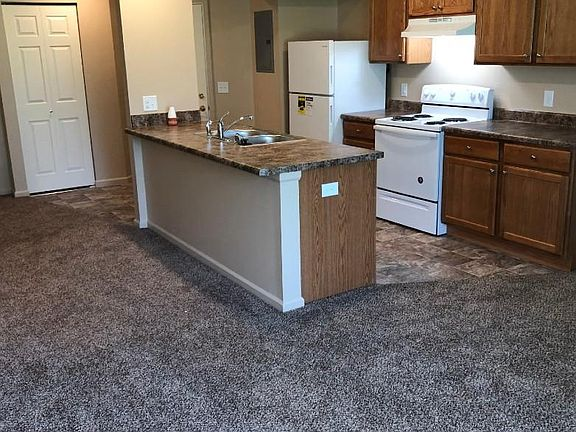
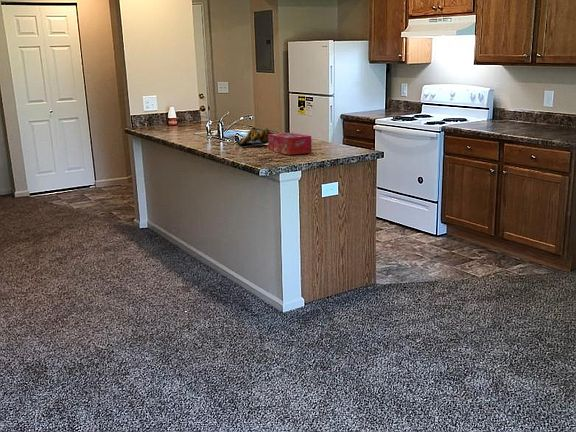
+ banana bunch (253, 136)
+ tissue box (289, 143)
